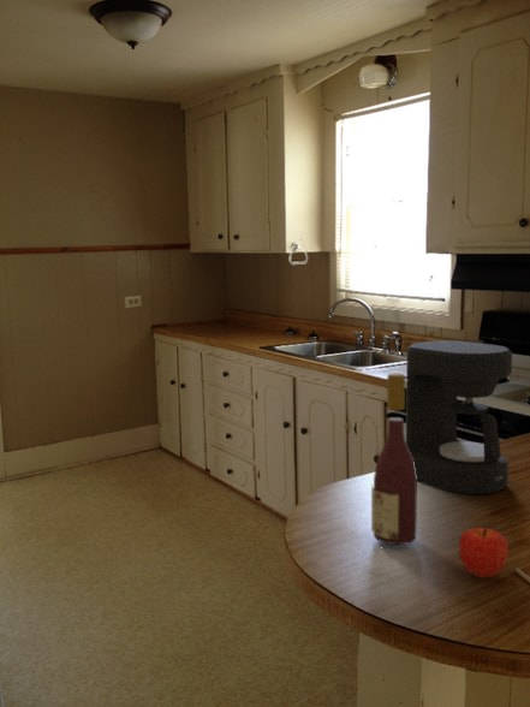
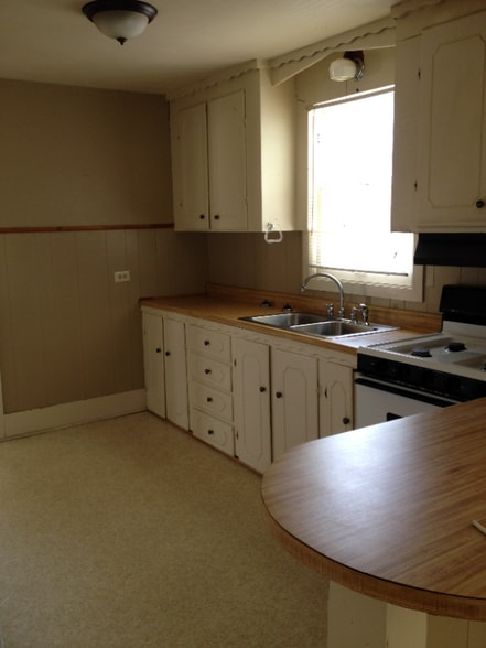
- wine bottle (395, 459)
- fruit (483, 551)
- coffee maker (458, 412)
